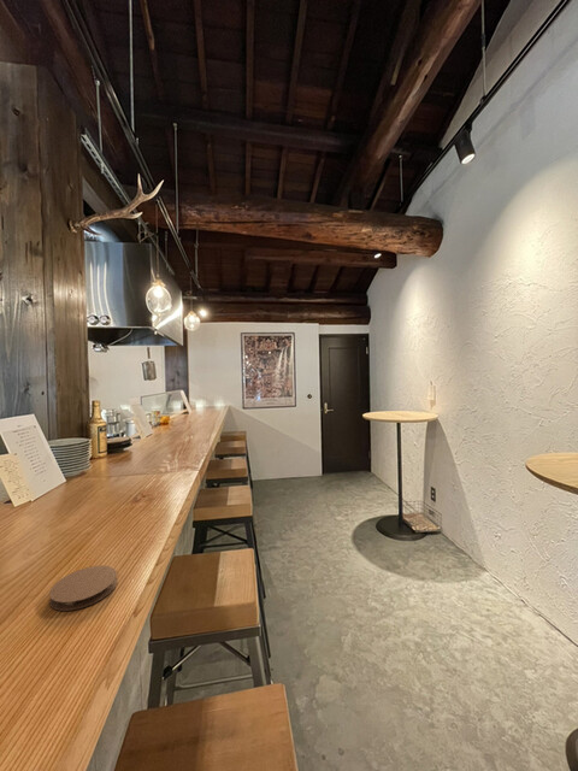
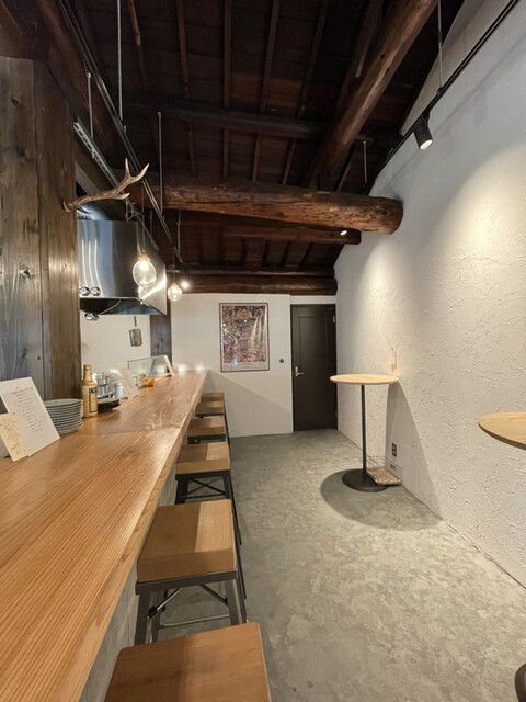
- coaster (84, 585)
